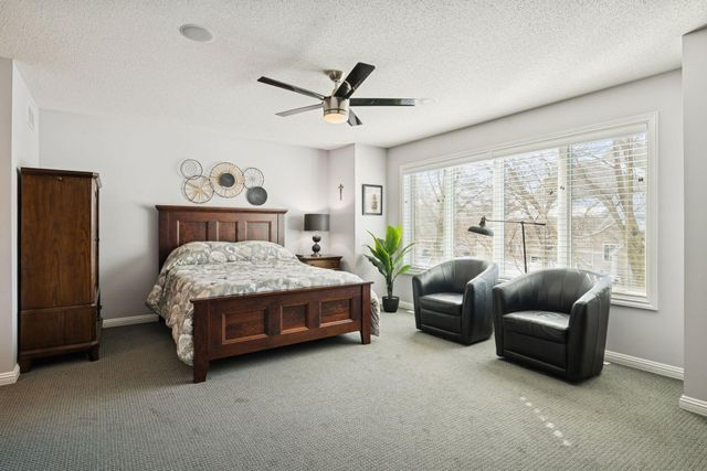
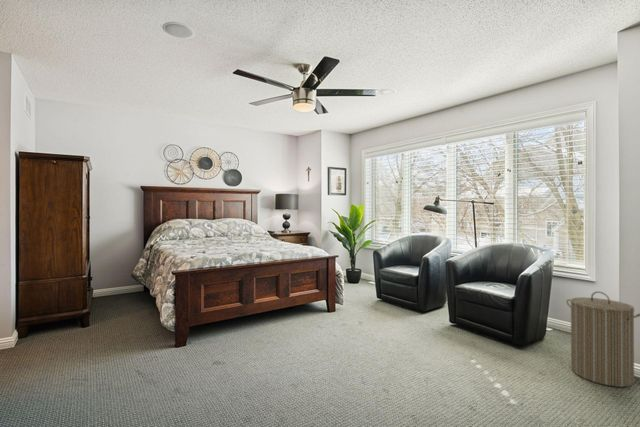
+ laundry hamper (601, 333)
